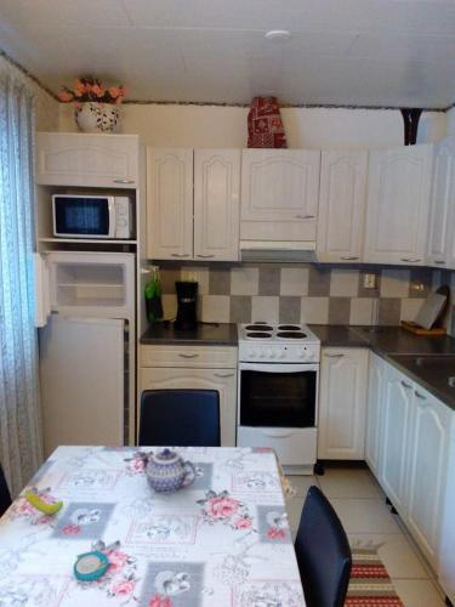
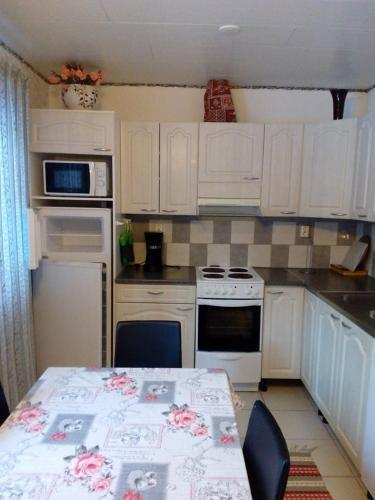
- teapot (166, 467)
- plate (89, 562)
- fruit (44, 504)
